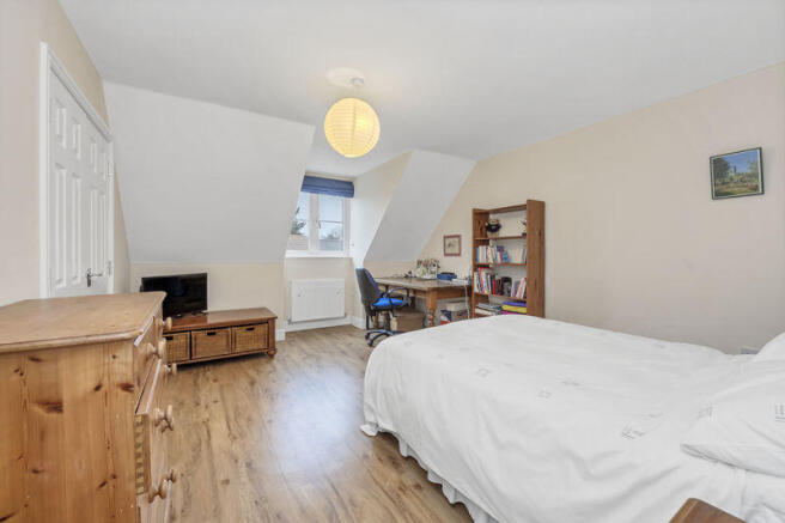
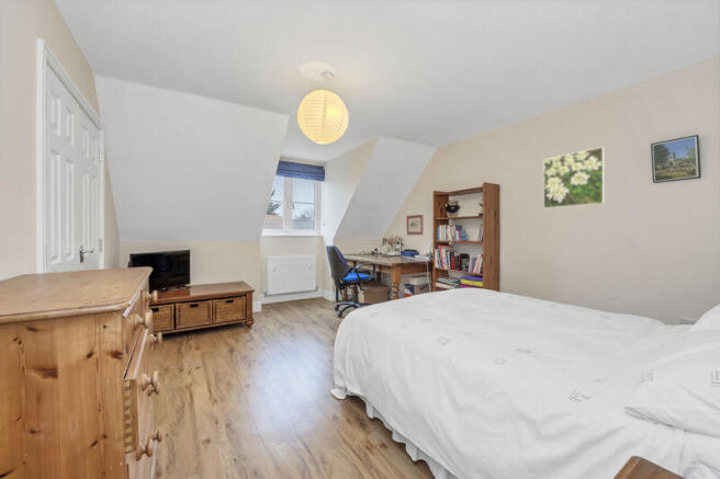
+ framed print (571, 180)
